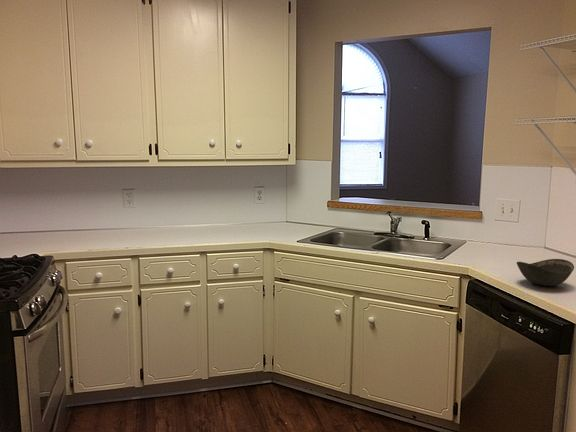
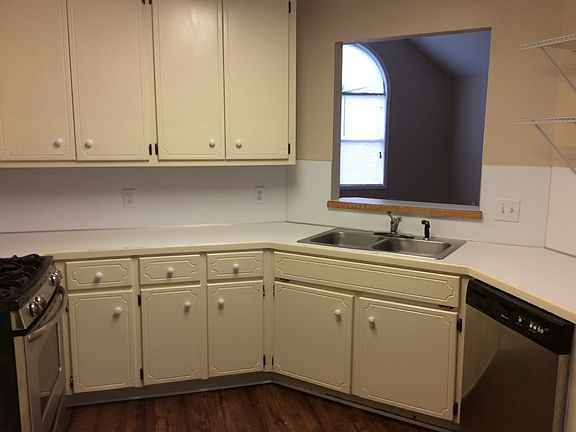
- bowl (544, 272)
